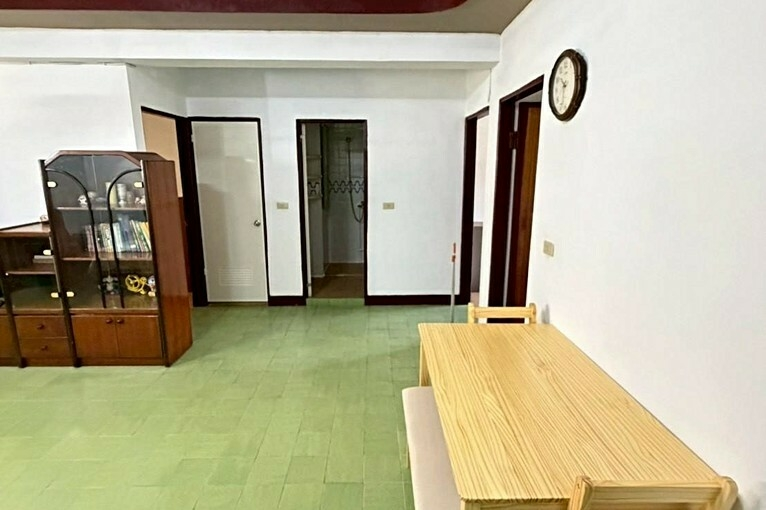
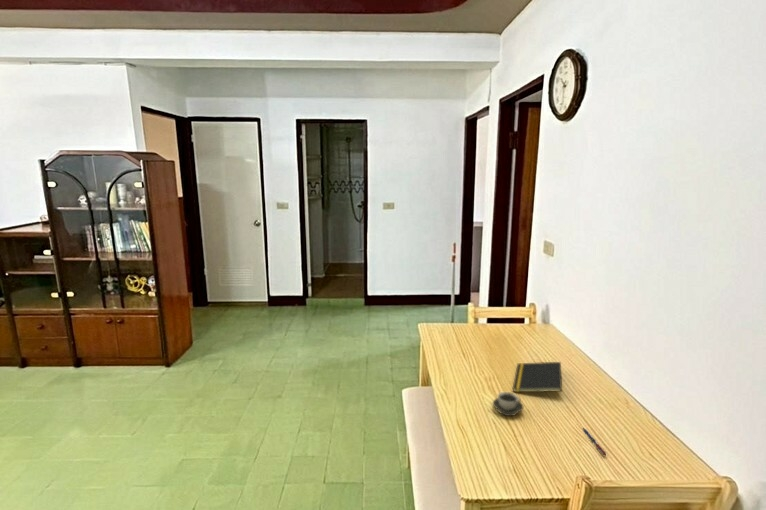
+ cup (507, 404)
+ pen (593, 440)
+ notepad (537, 376)
